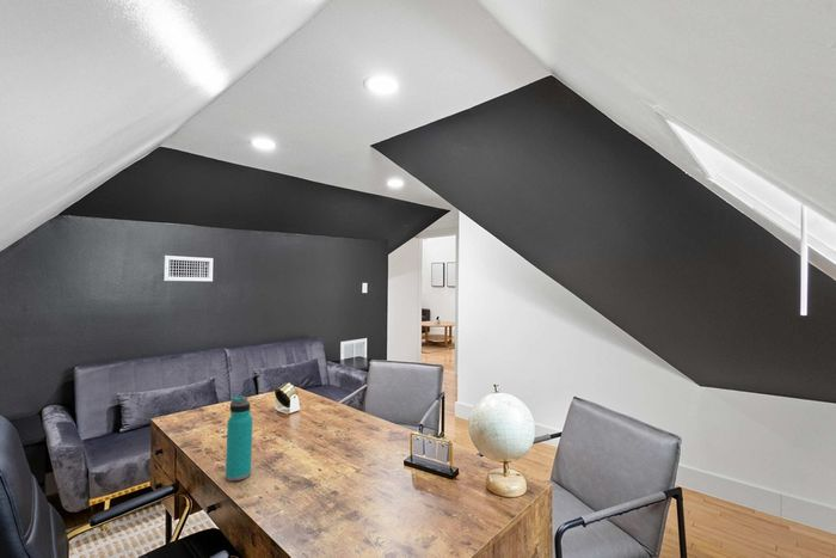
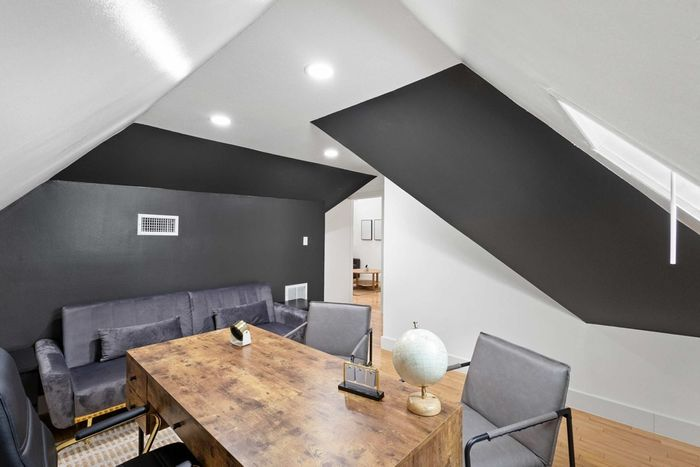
- water bottle (239, 435)
